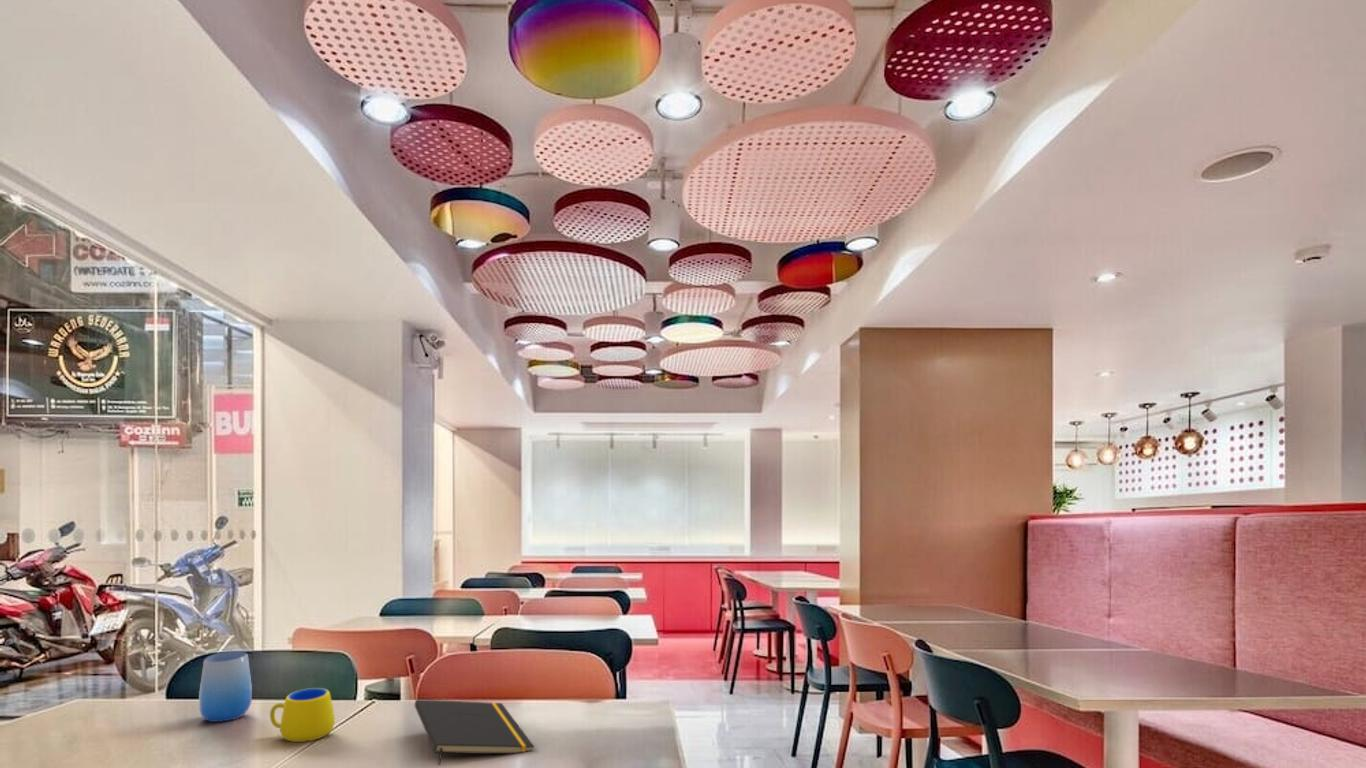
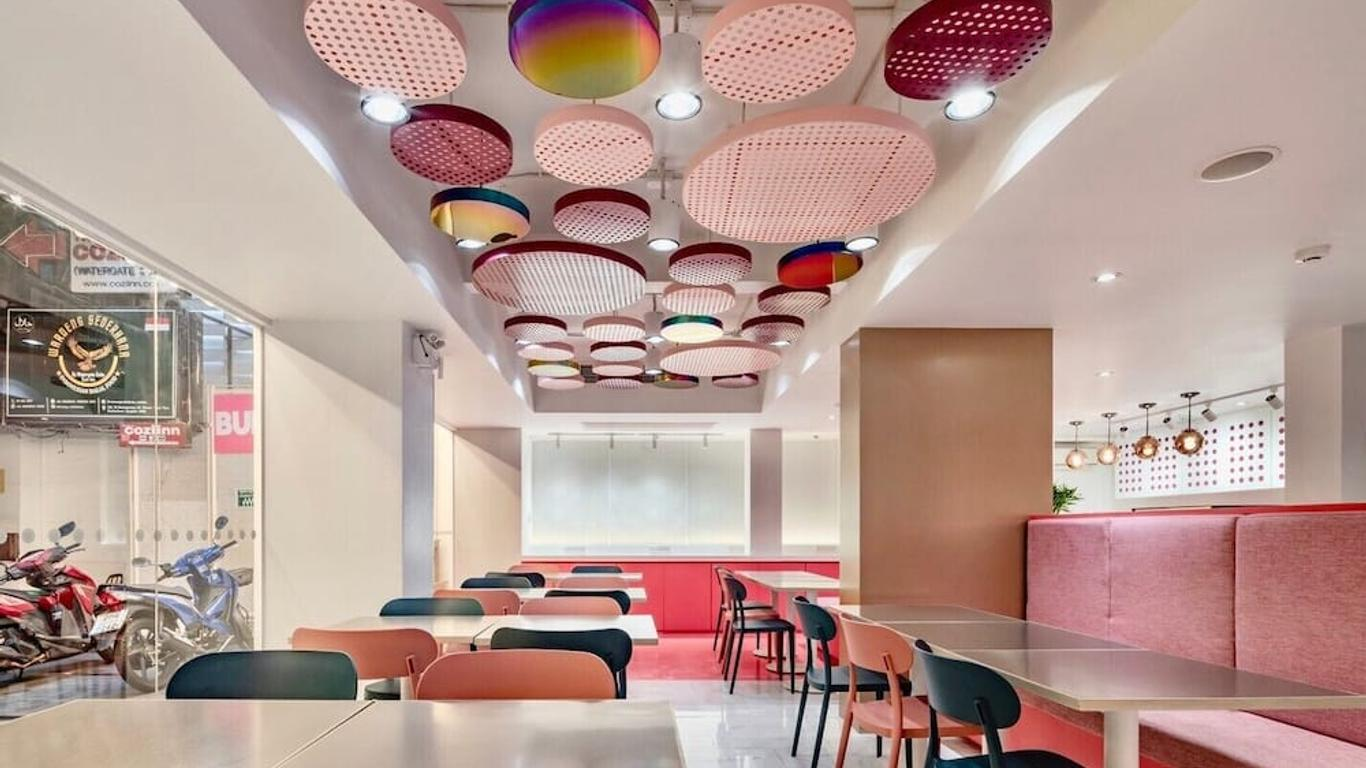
- cup (225, 686)
- mug (300, 714)
- notepad (471, 725)
